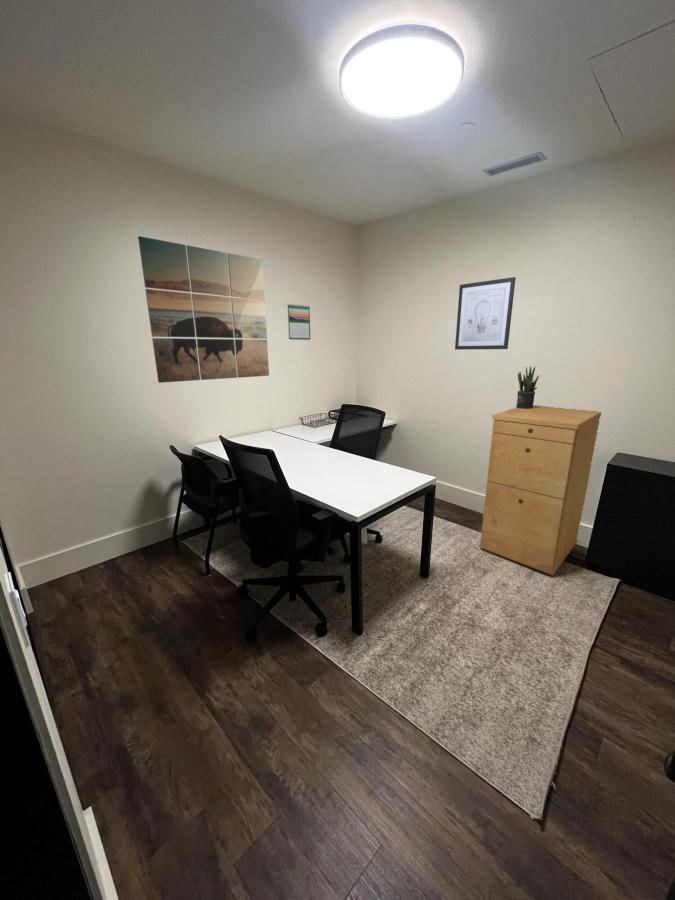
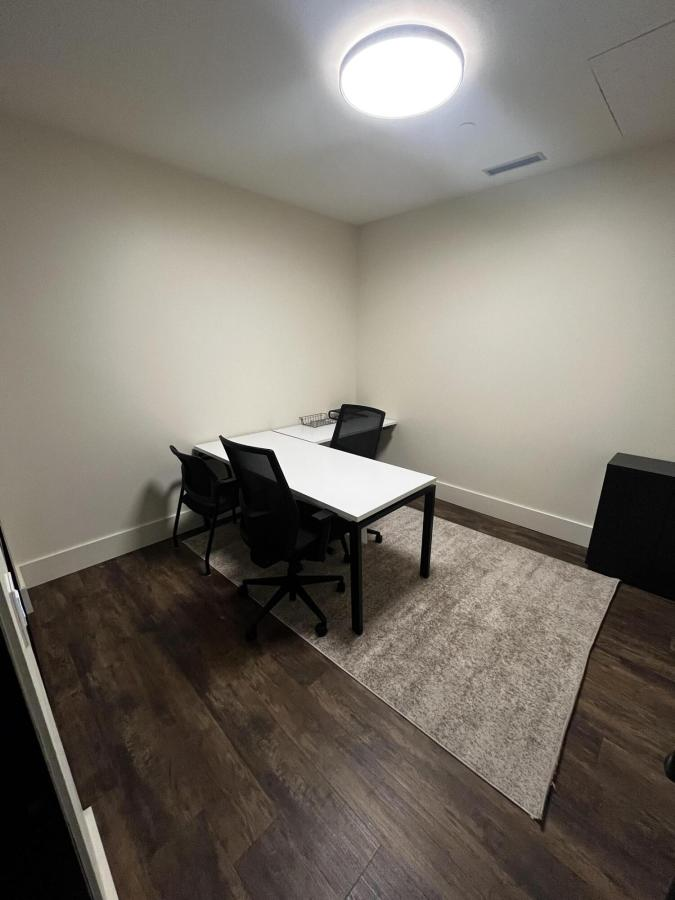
- wall art (483, 316)
- wall art (213, 317)
- potted plant (526, 387)
- filing cabinet (537, 482)
- calendar (299, 322)
